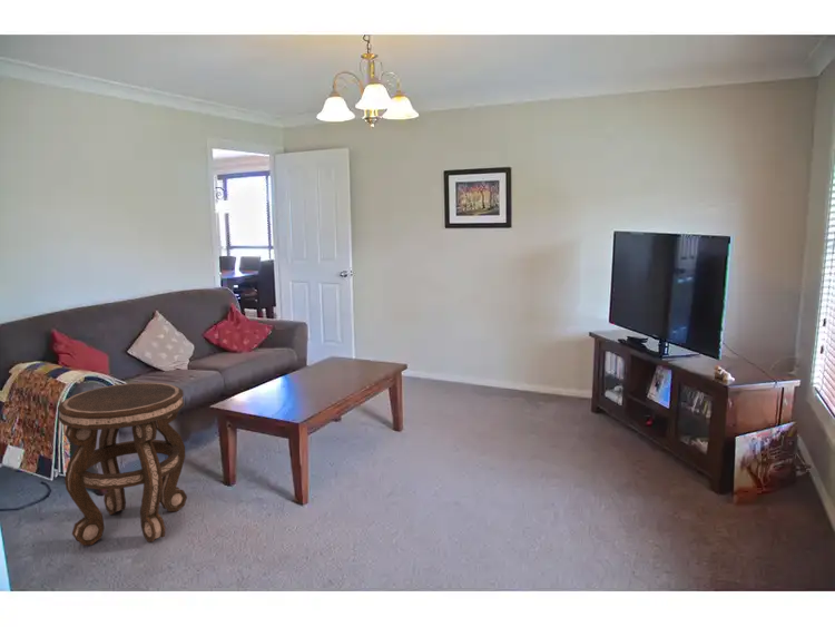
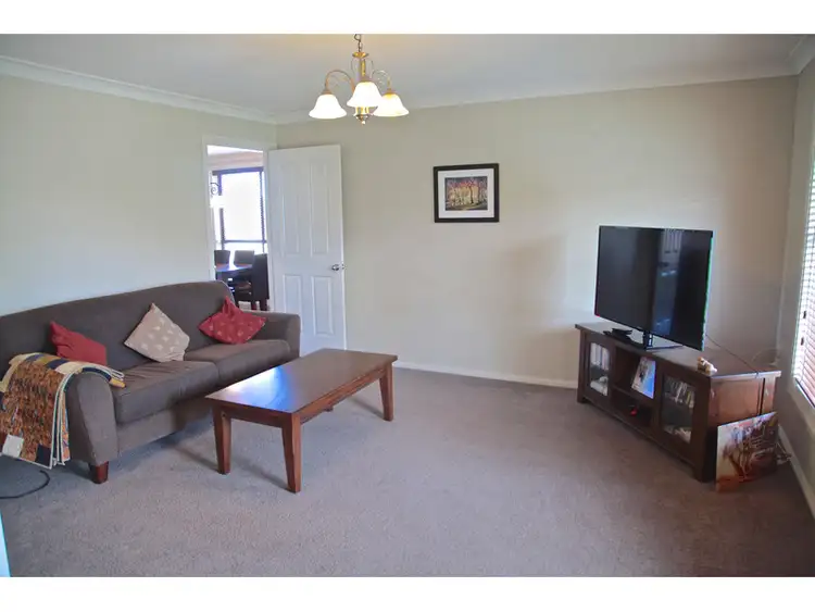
- side table (128, 453)
